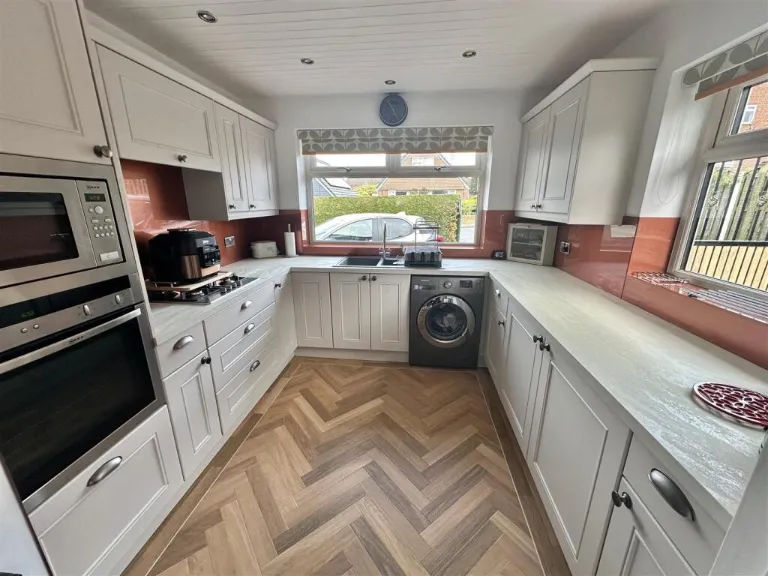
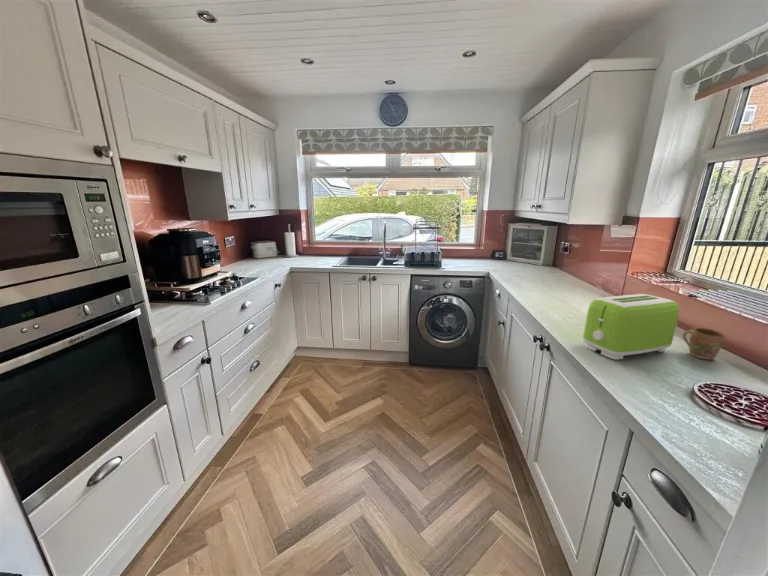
+ toaster (629, 324)
+ mug (703, 343)
